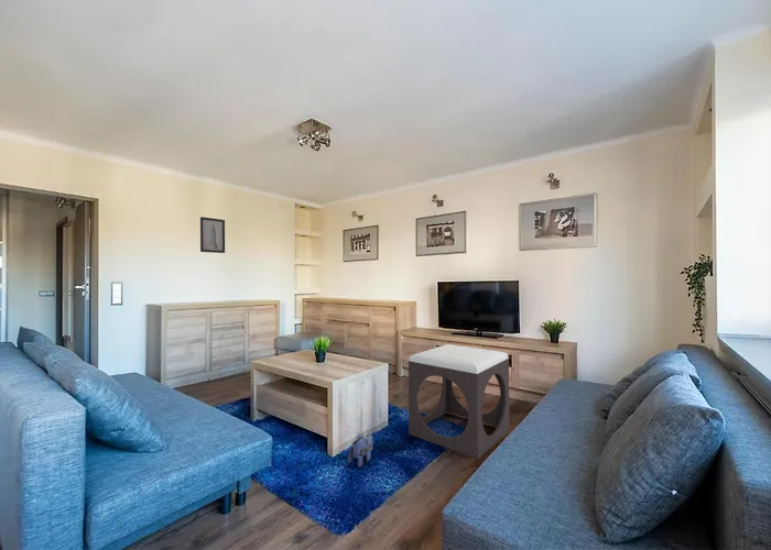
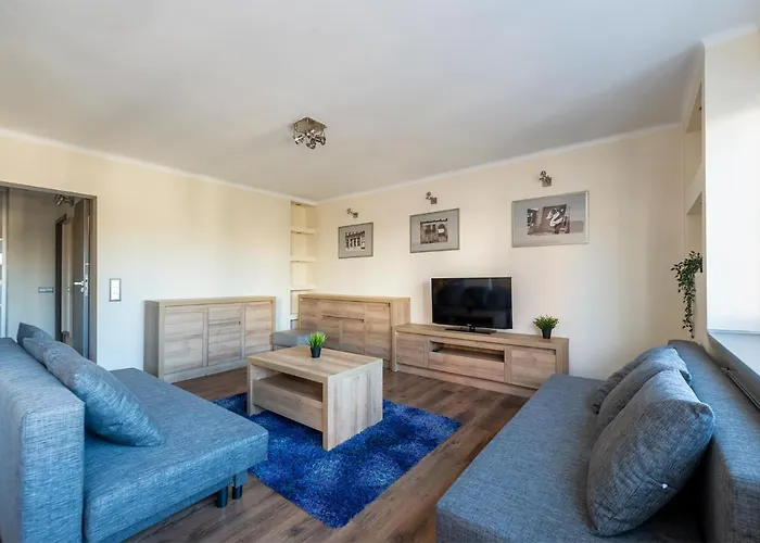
- footstool (461, 392)
- plush toy (361, 449)
- wall art (213, 235)
